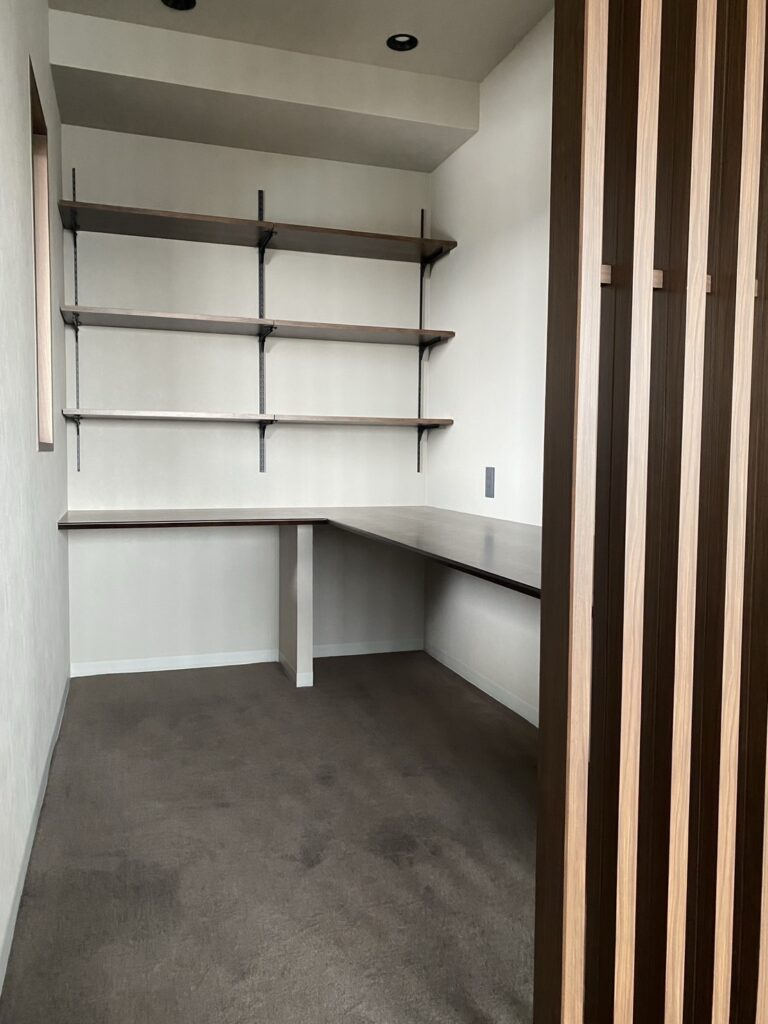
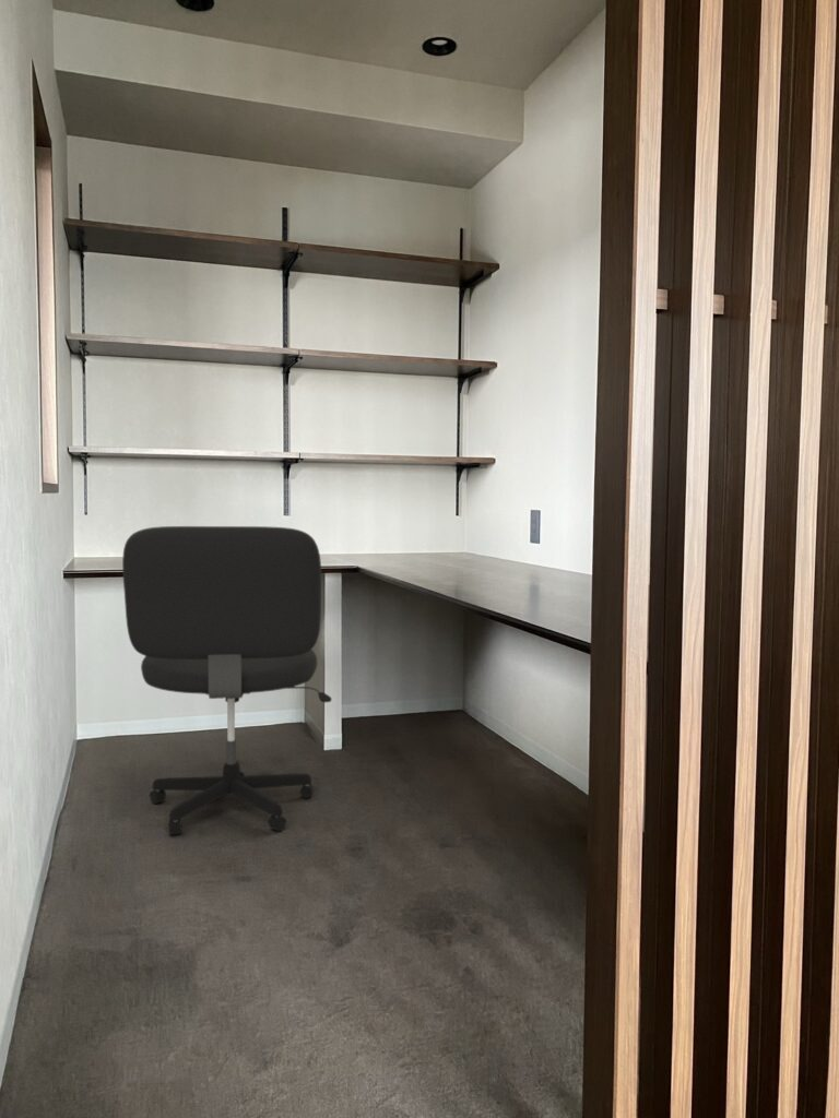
+ office chair (236, 669)
